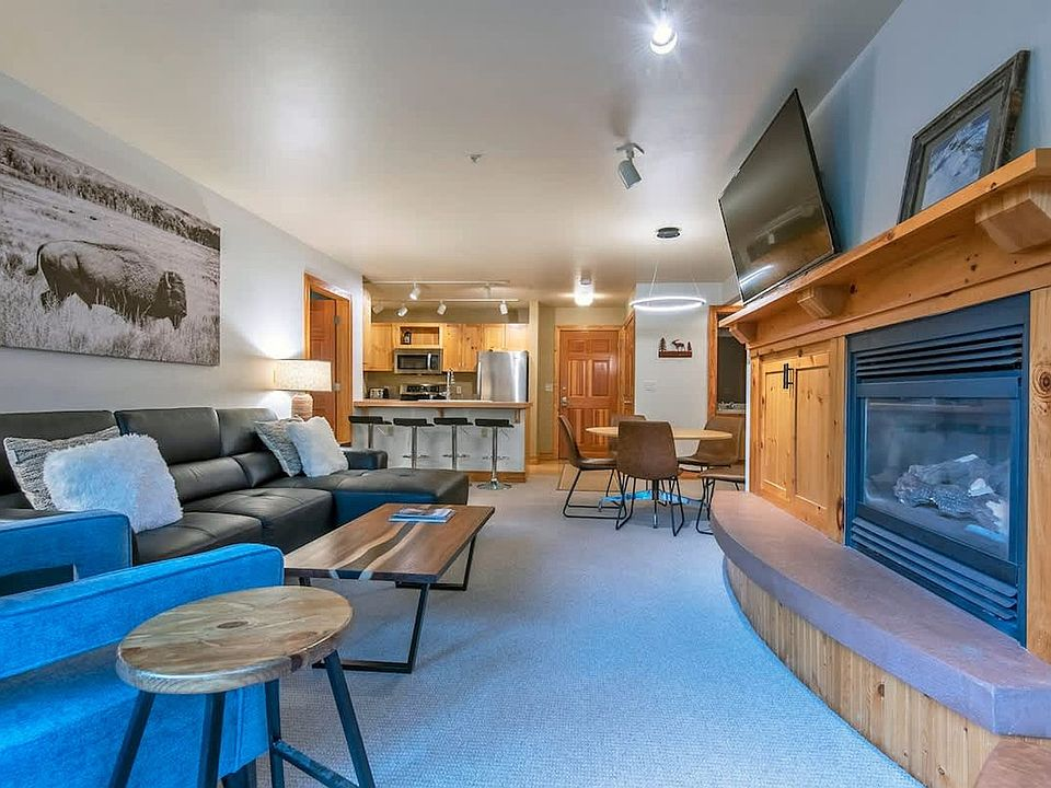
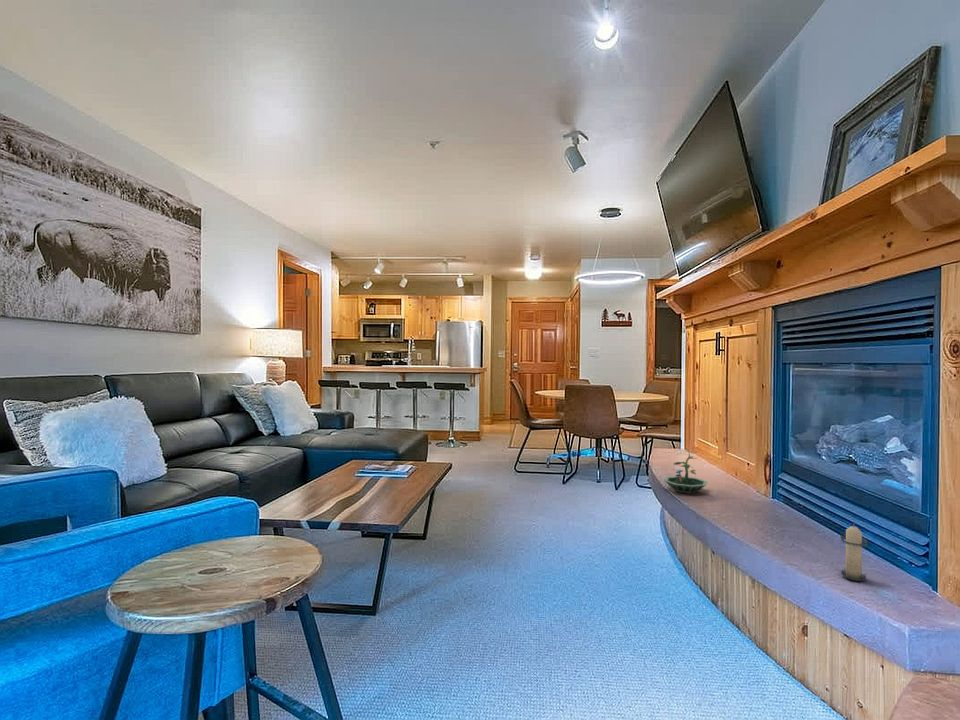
+ terrarium (687, 458)
+ candle (853, 550)
